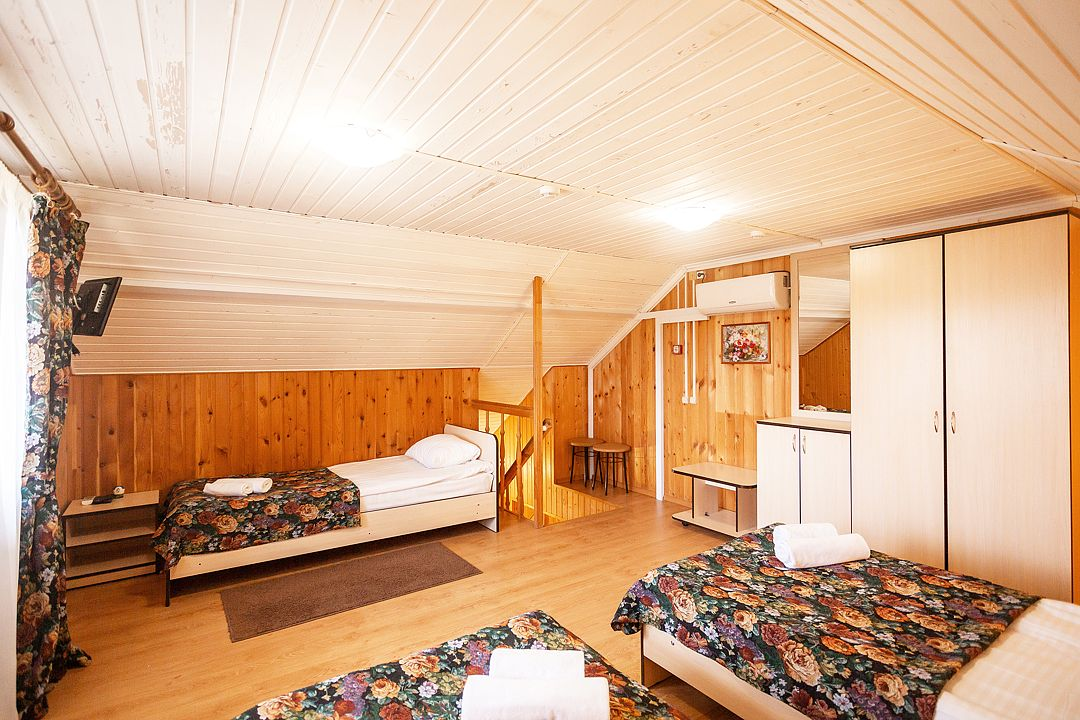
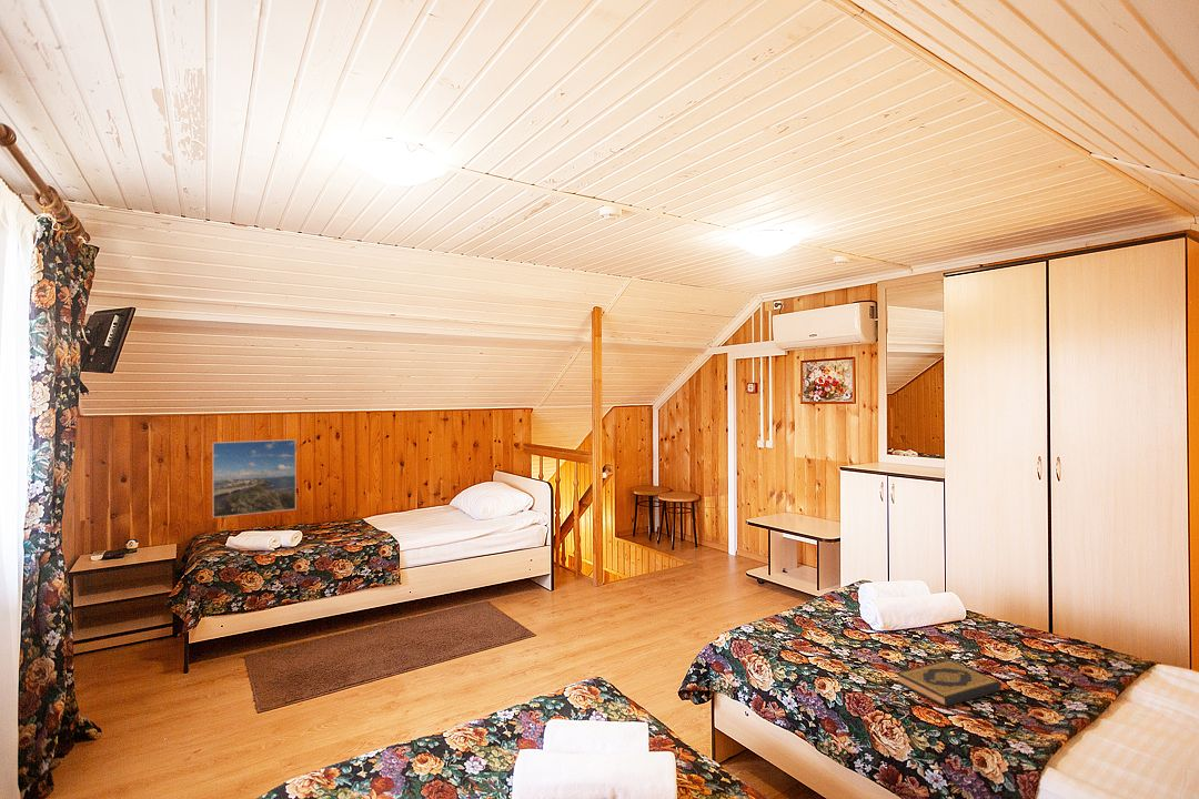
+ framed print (255, 476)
+ hardback book (947, 681)
